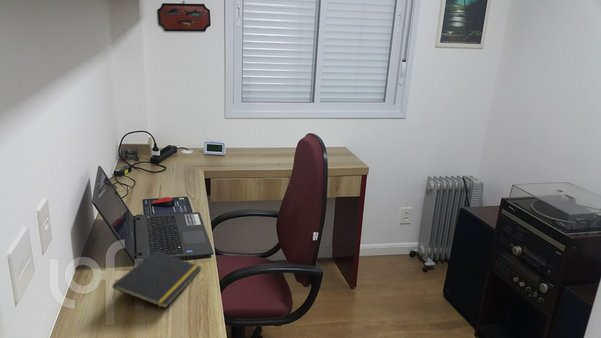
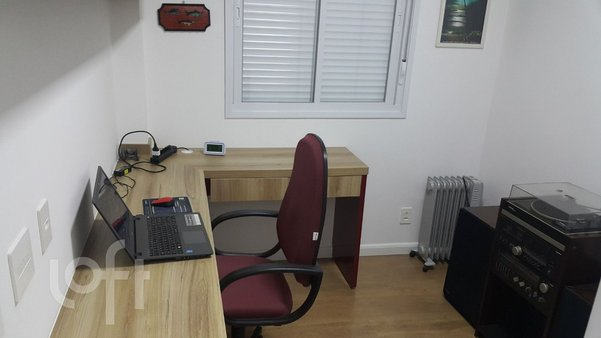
- notepad (160, 276)
